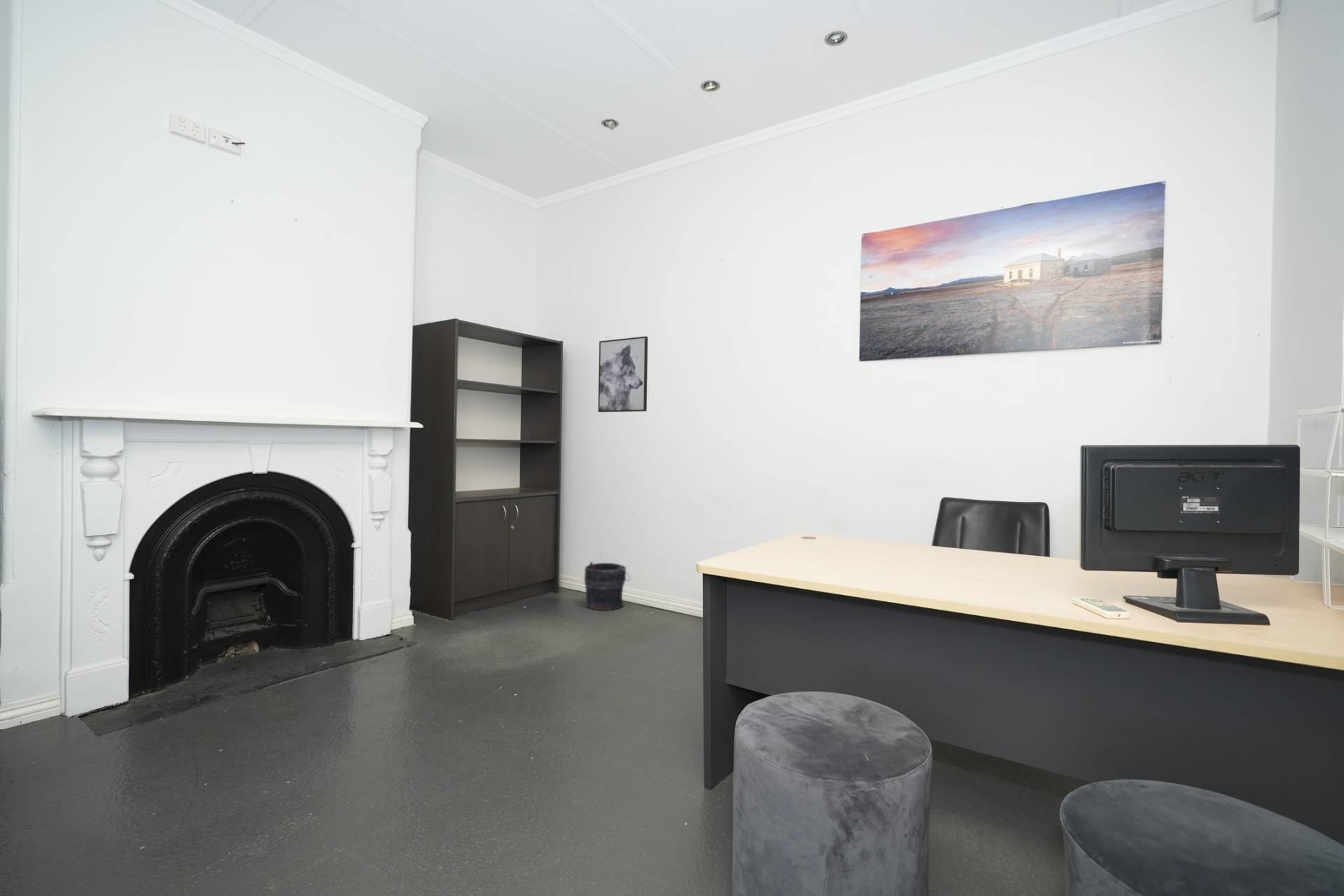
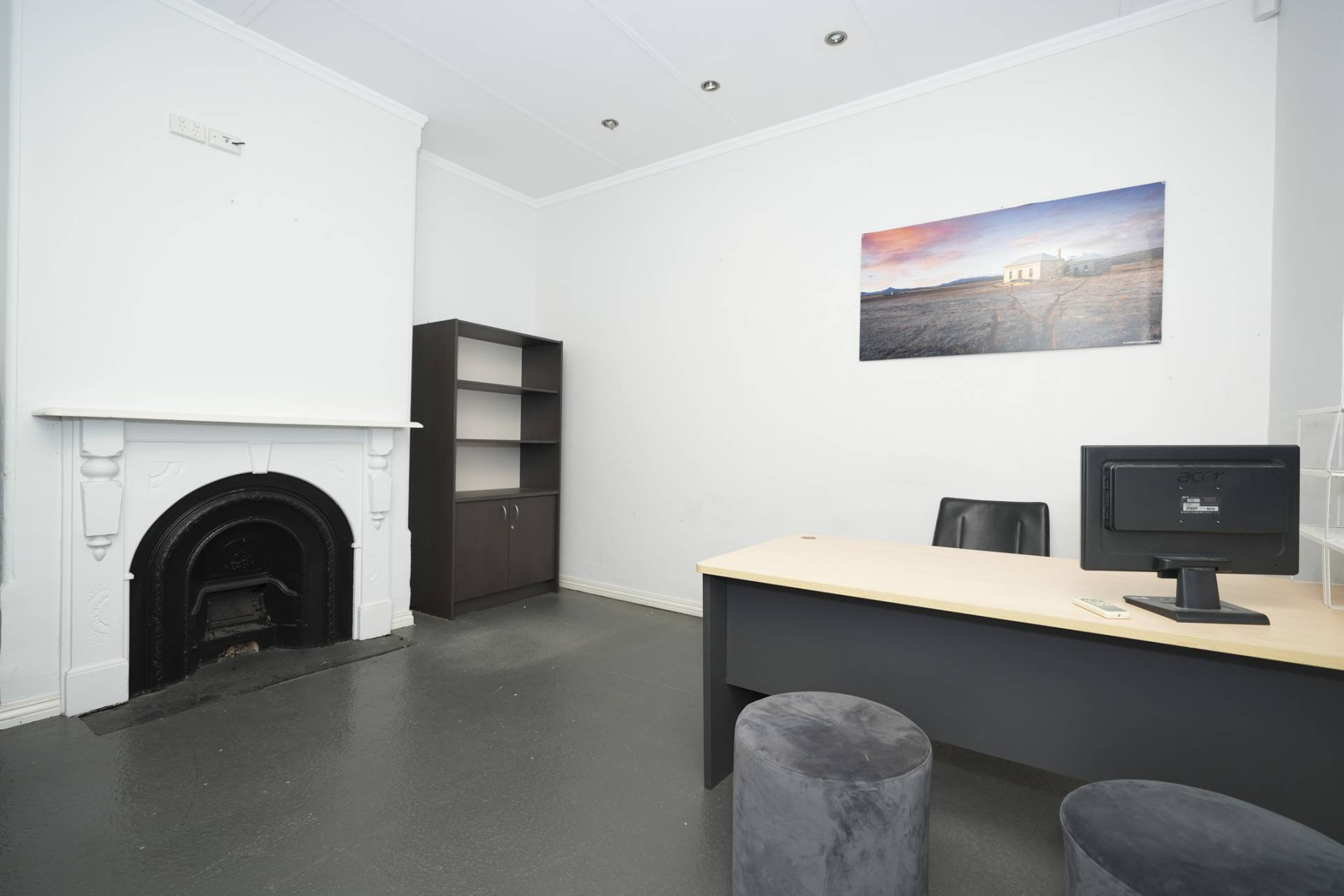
- wall art (622, 375)
- bucket (605, 584)
